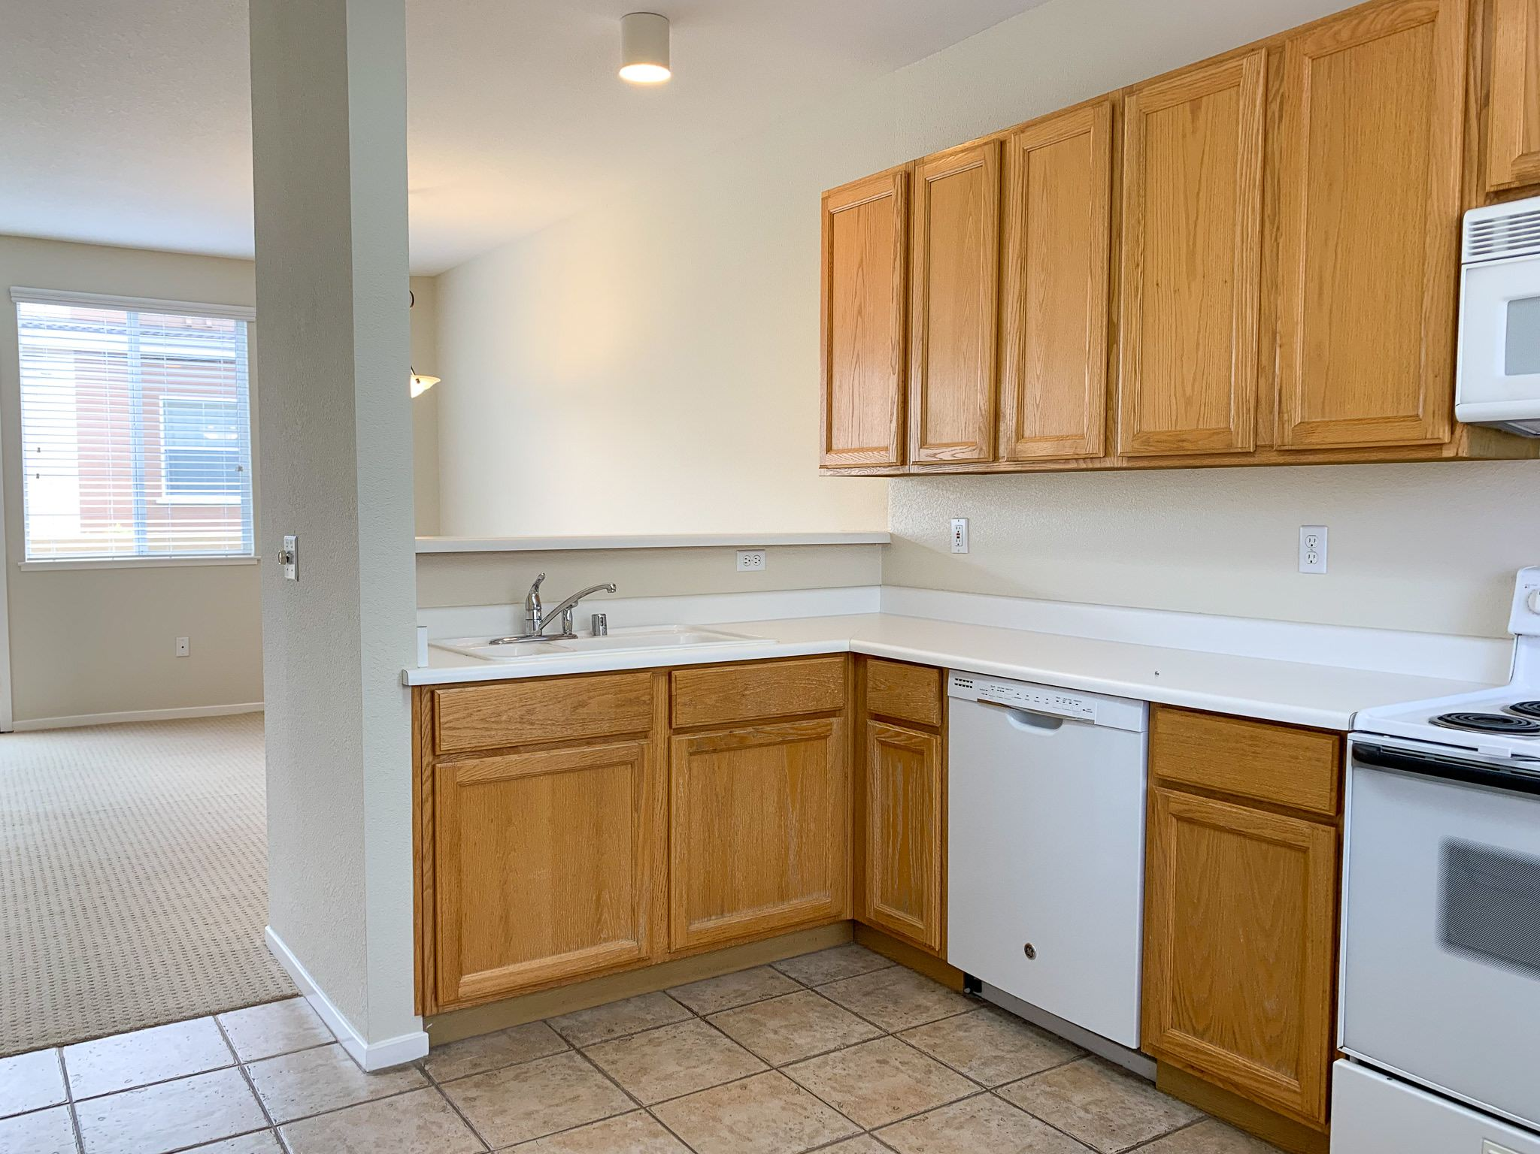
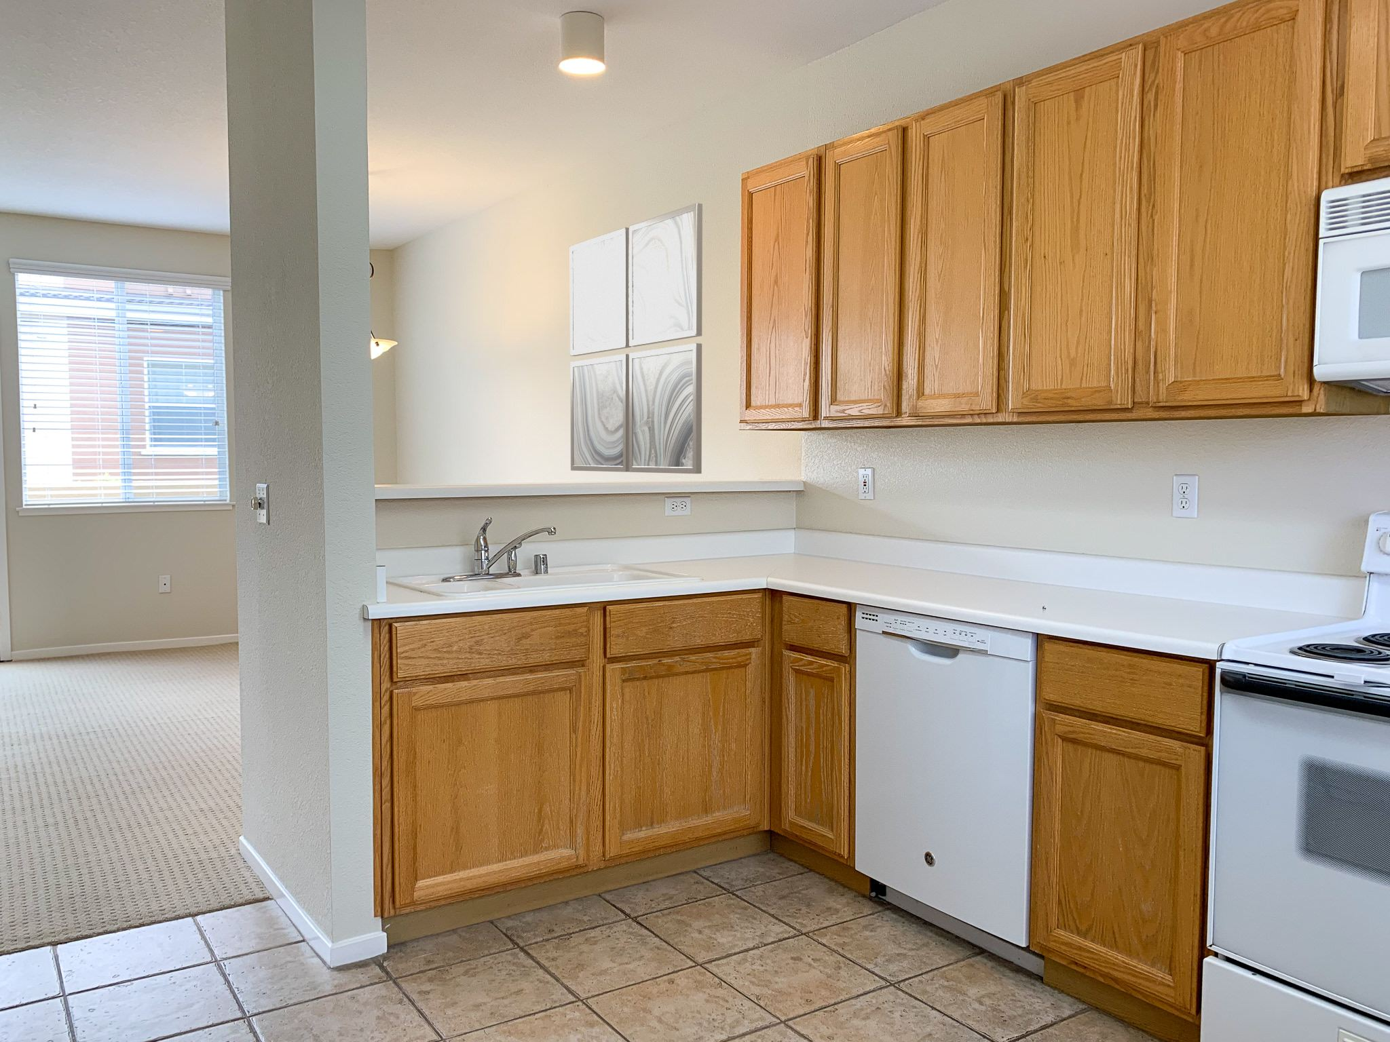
+ wall art (632, 352)
